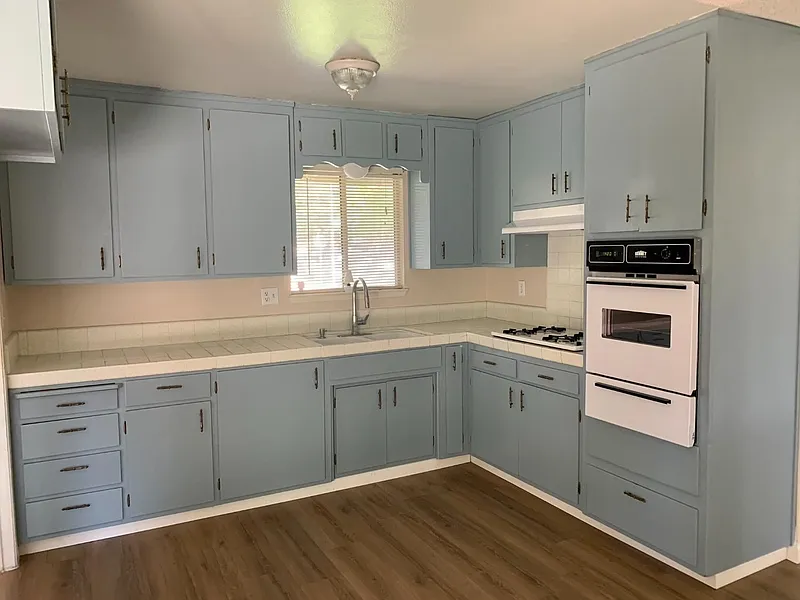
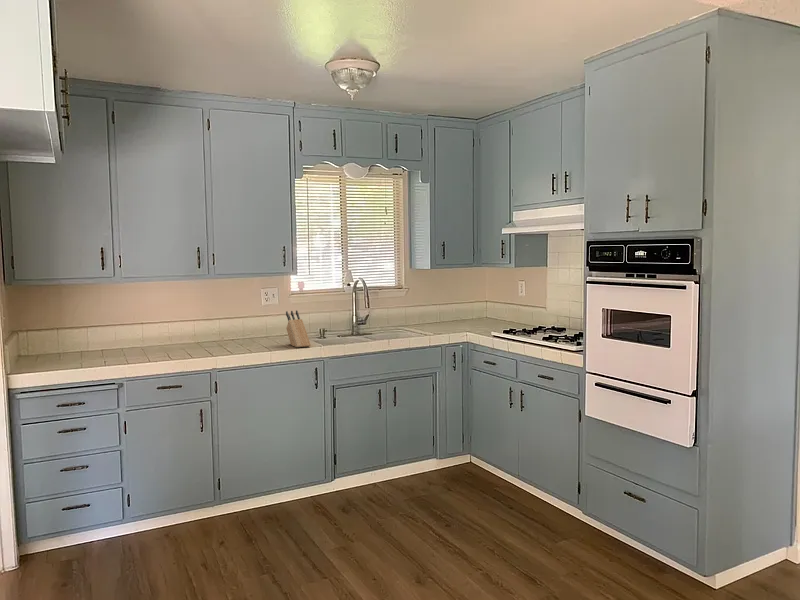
+ knife block (297, 328)
